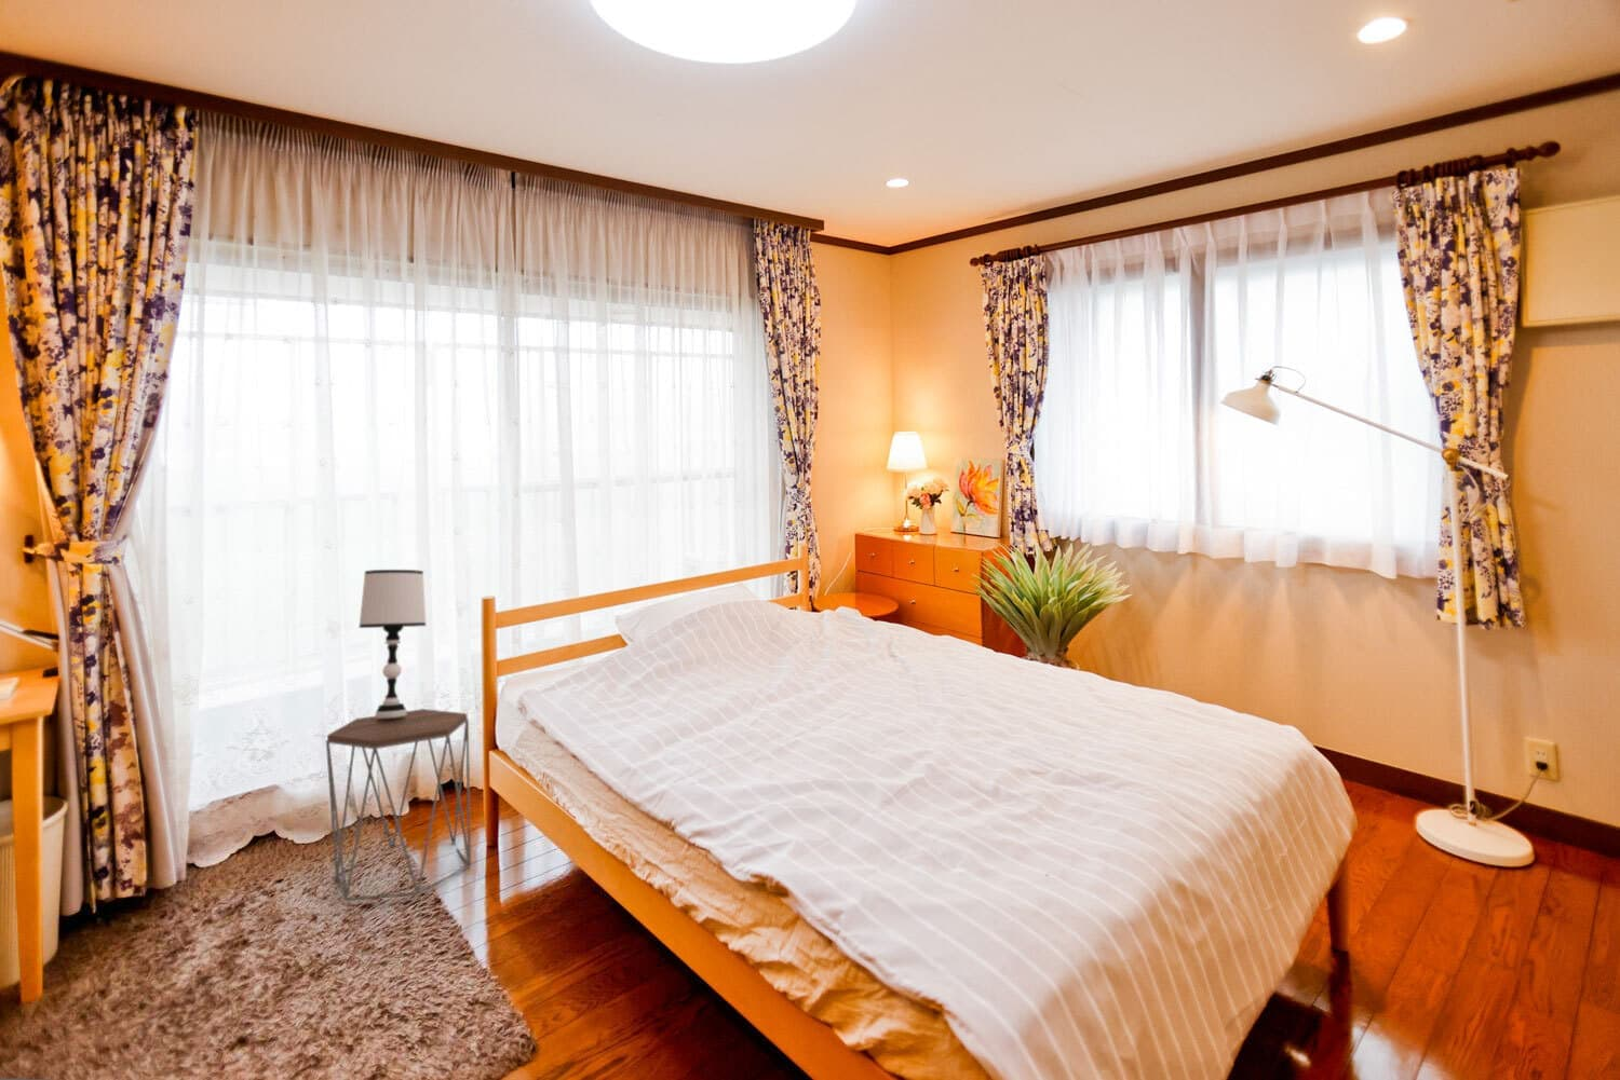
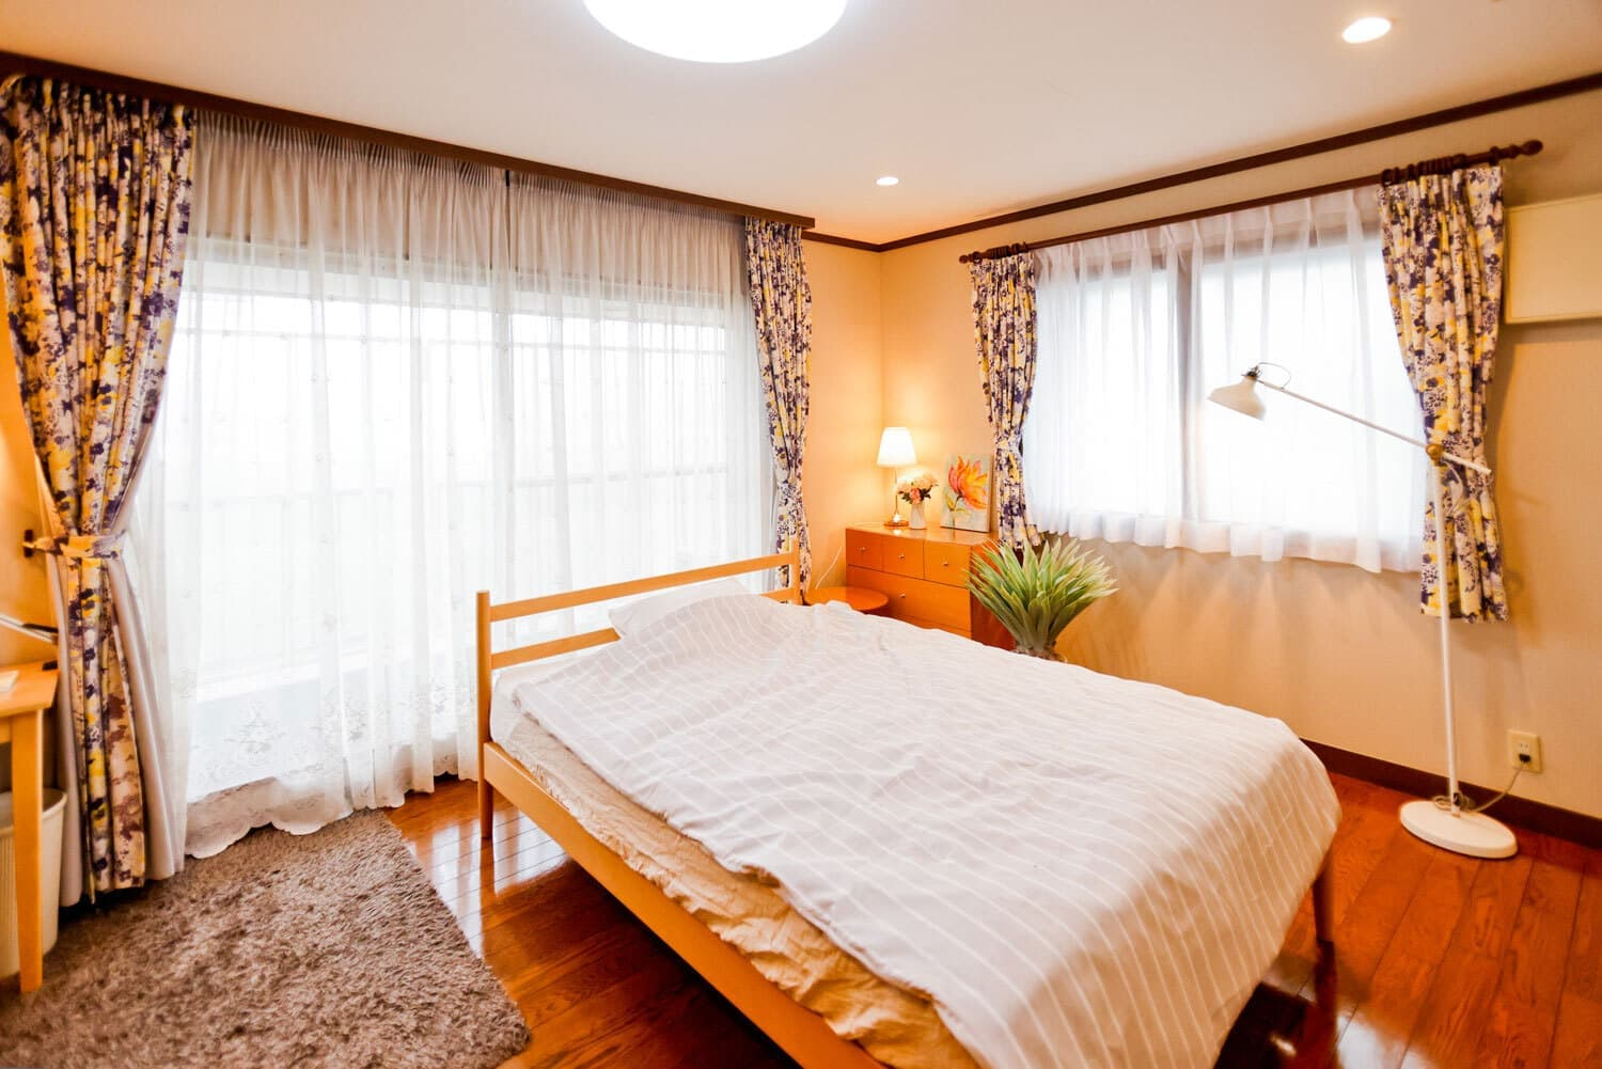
- table lamp (388, 645)
- side table (403, 797)
